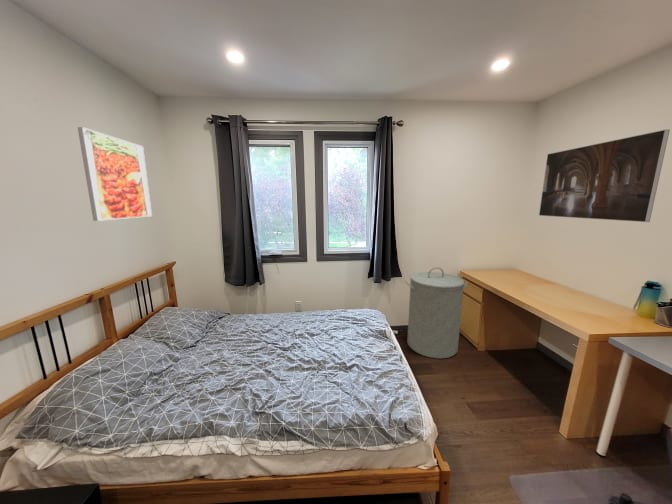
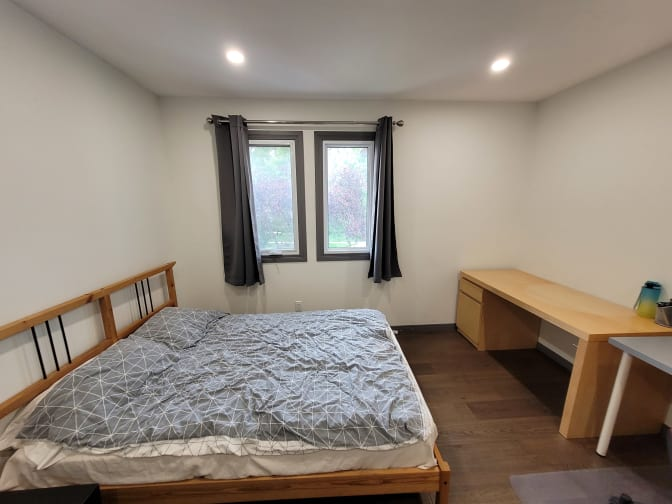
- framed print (589, 182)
- laundry hamper (434, 307)
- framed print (121, 179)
